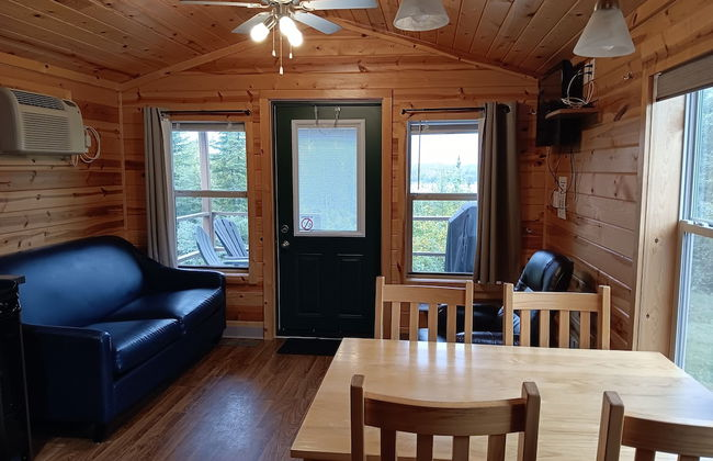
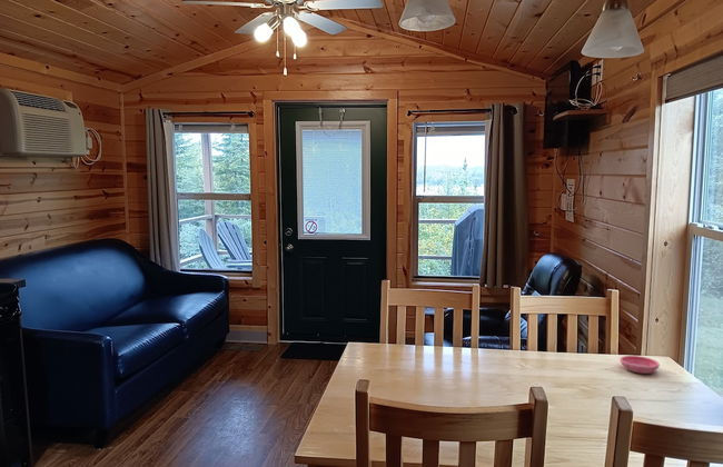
+ saucer (638, 365)
